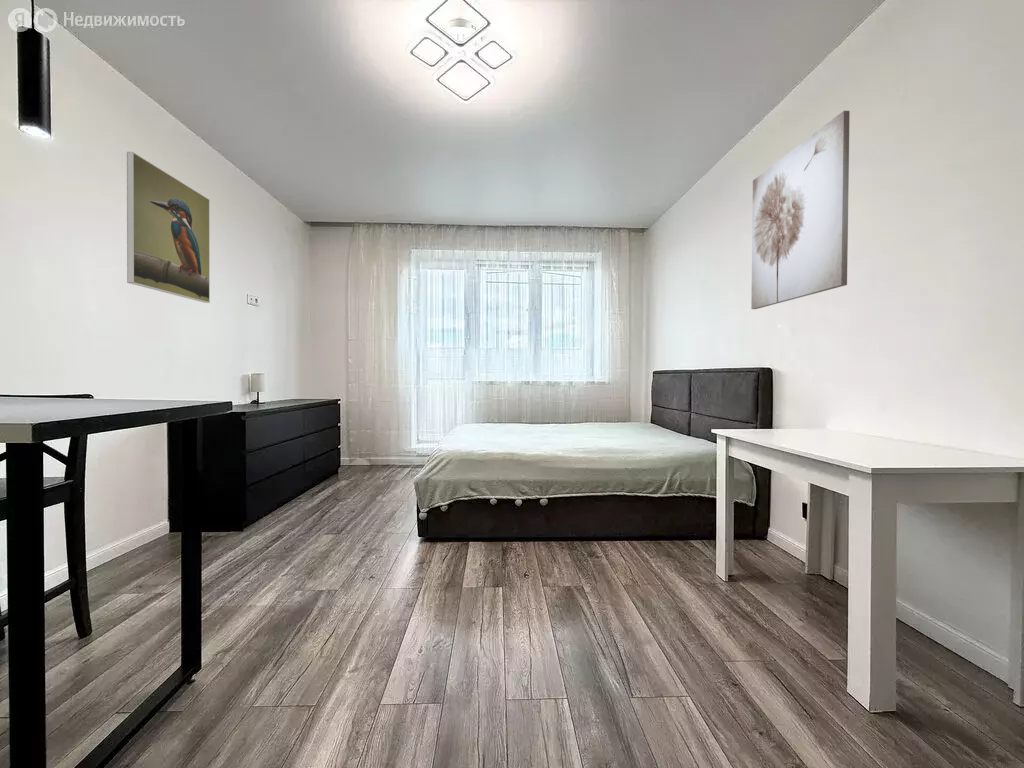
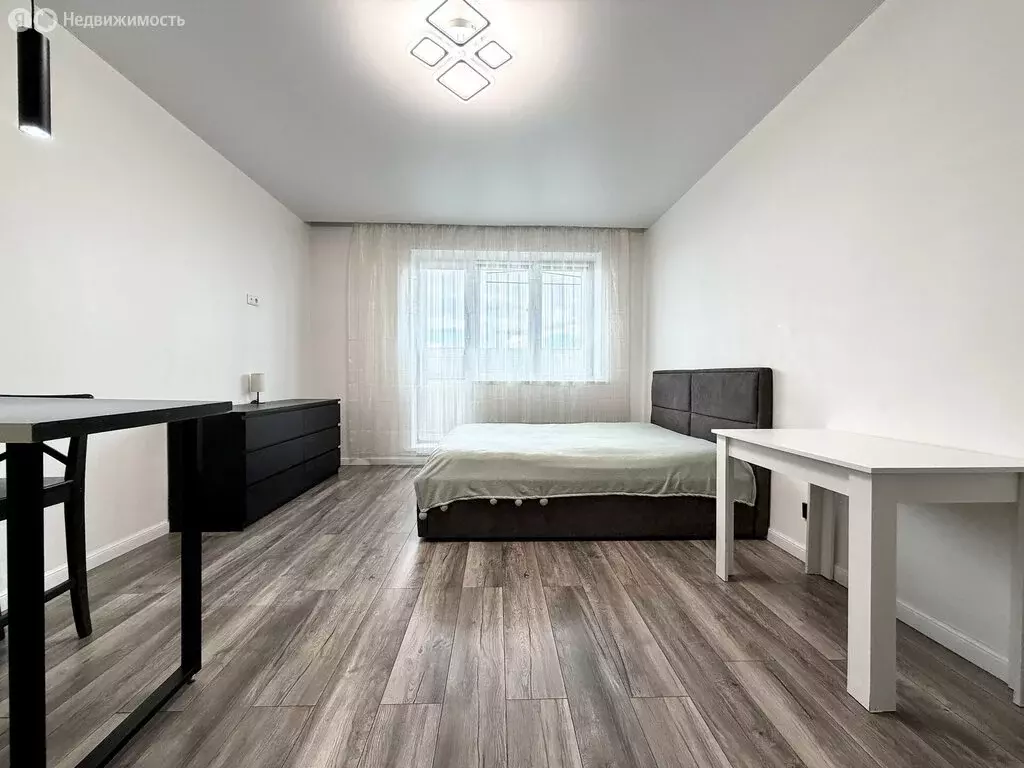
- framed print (173, 236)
- wall art (793, 225)
